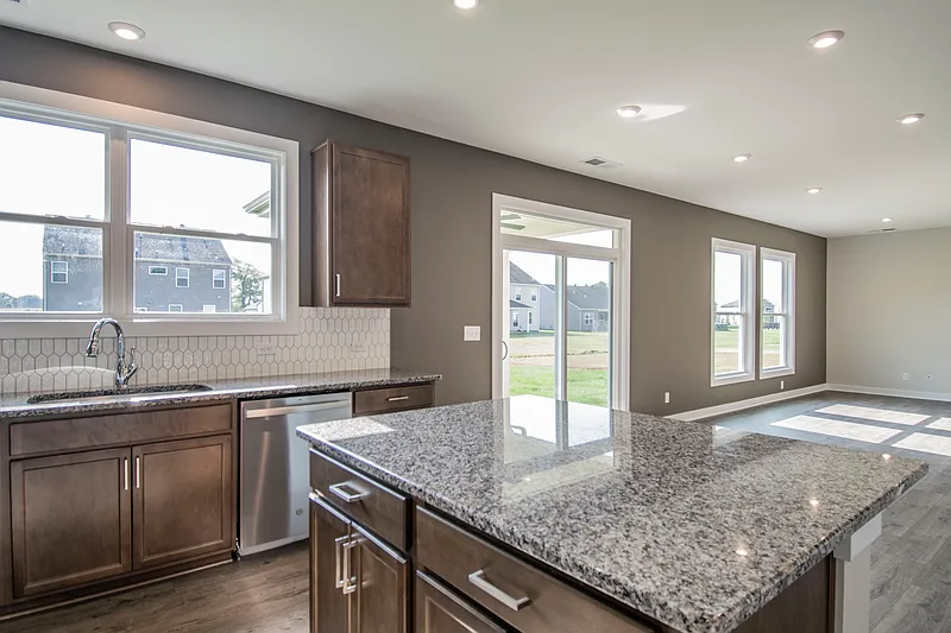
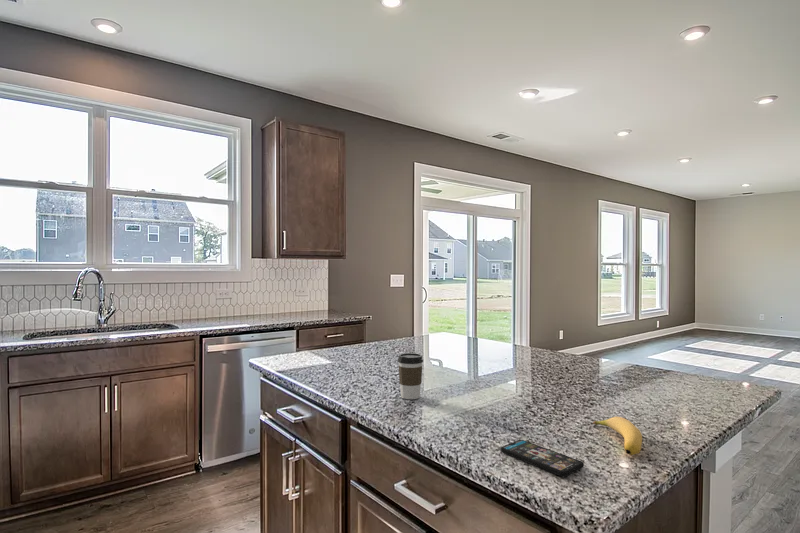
+ banana (619, 431)
+ coffee cup (410, 375)
+ smartphone (540, 456)
